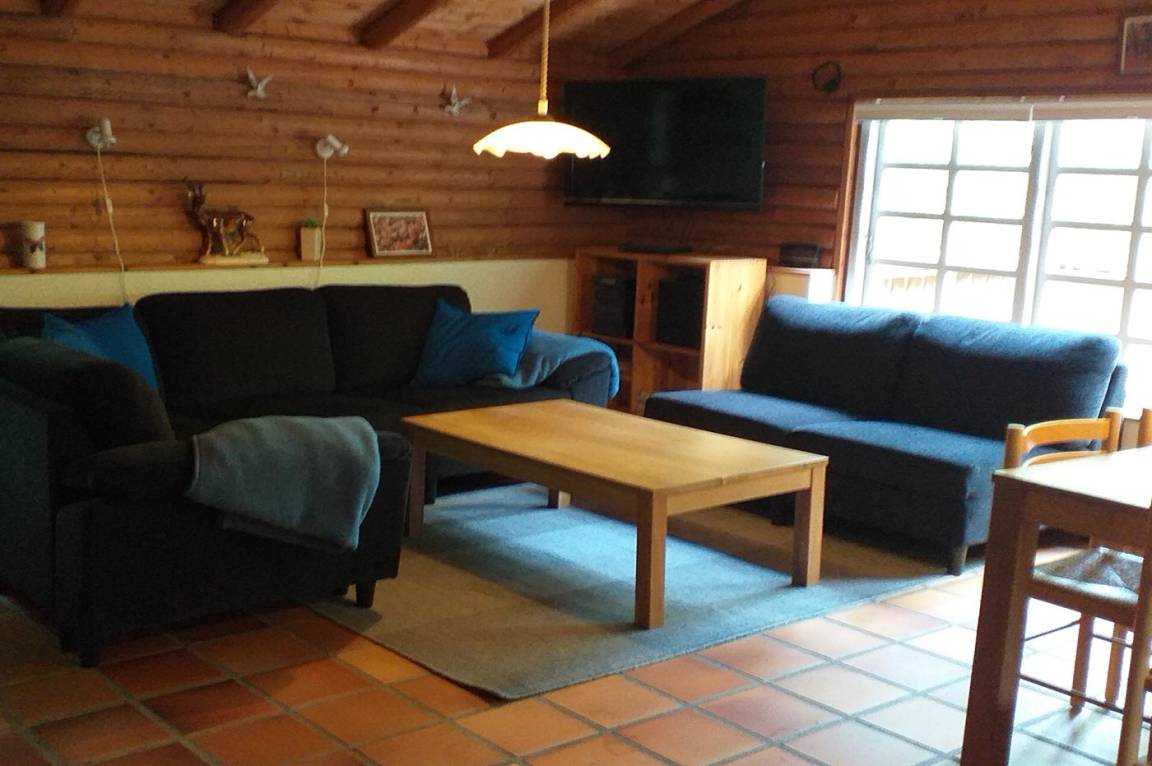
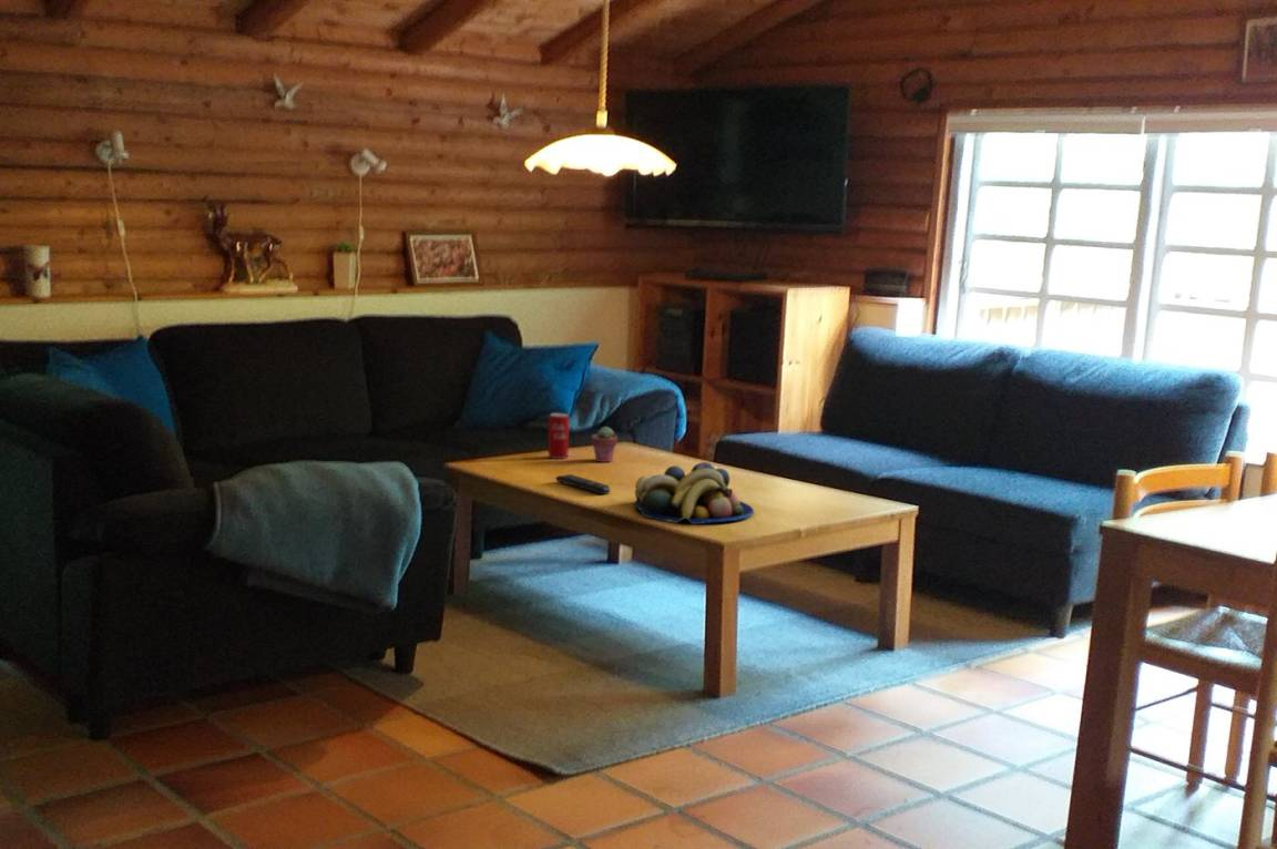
+ fruit bowl (695, 488)
+ beverage can (559, 436)
+ potted succulent (604, 443)
+ remote control (582, 483)
